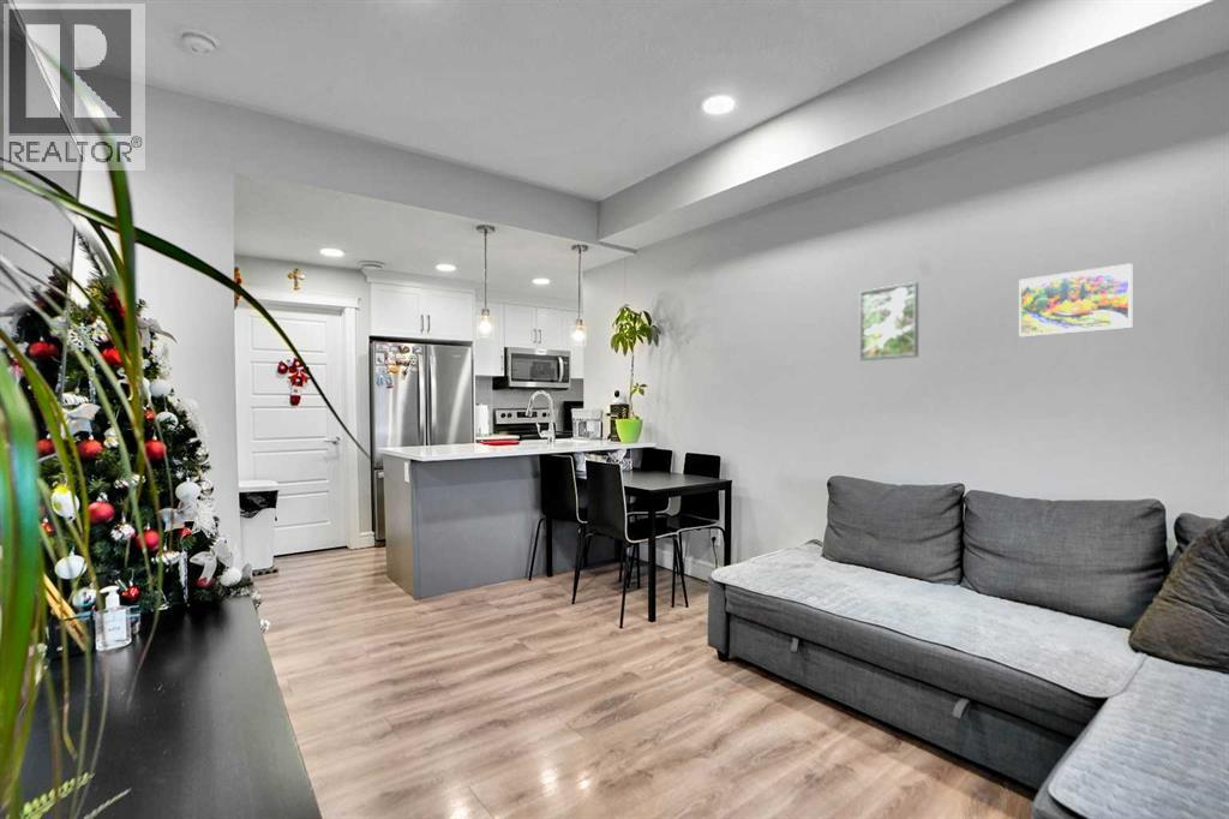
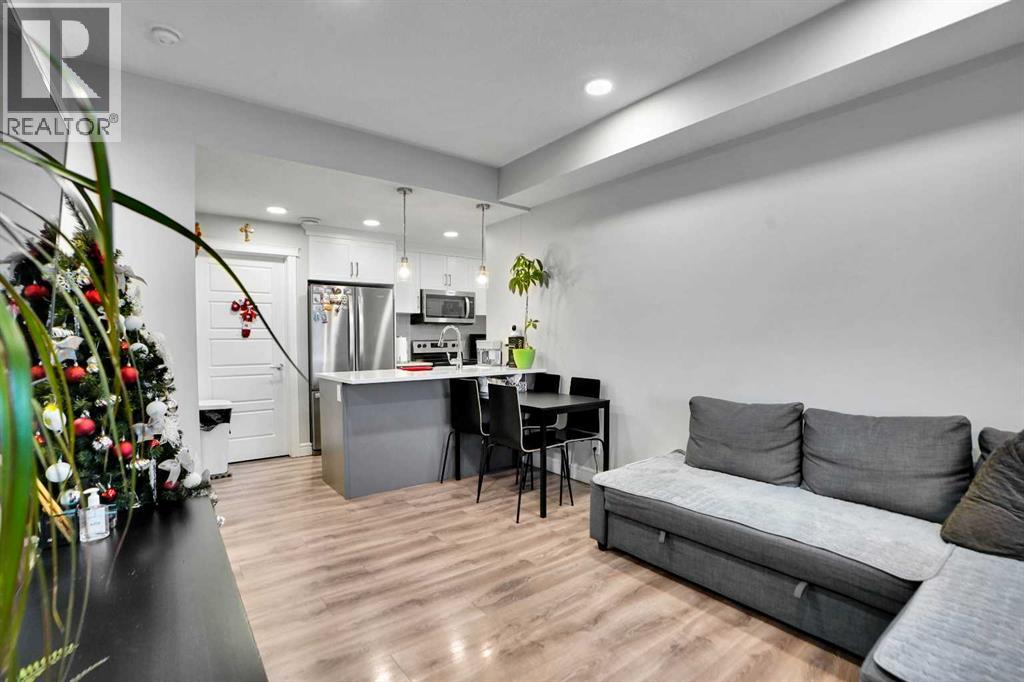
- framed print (1072, 301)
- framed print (887, 322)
